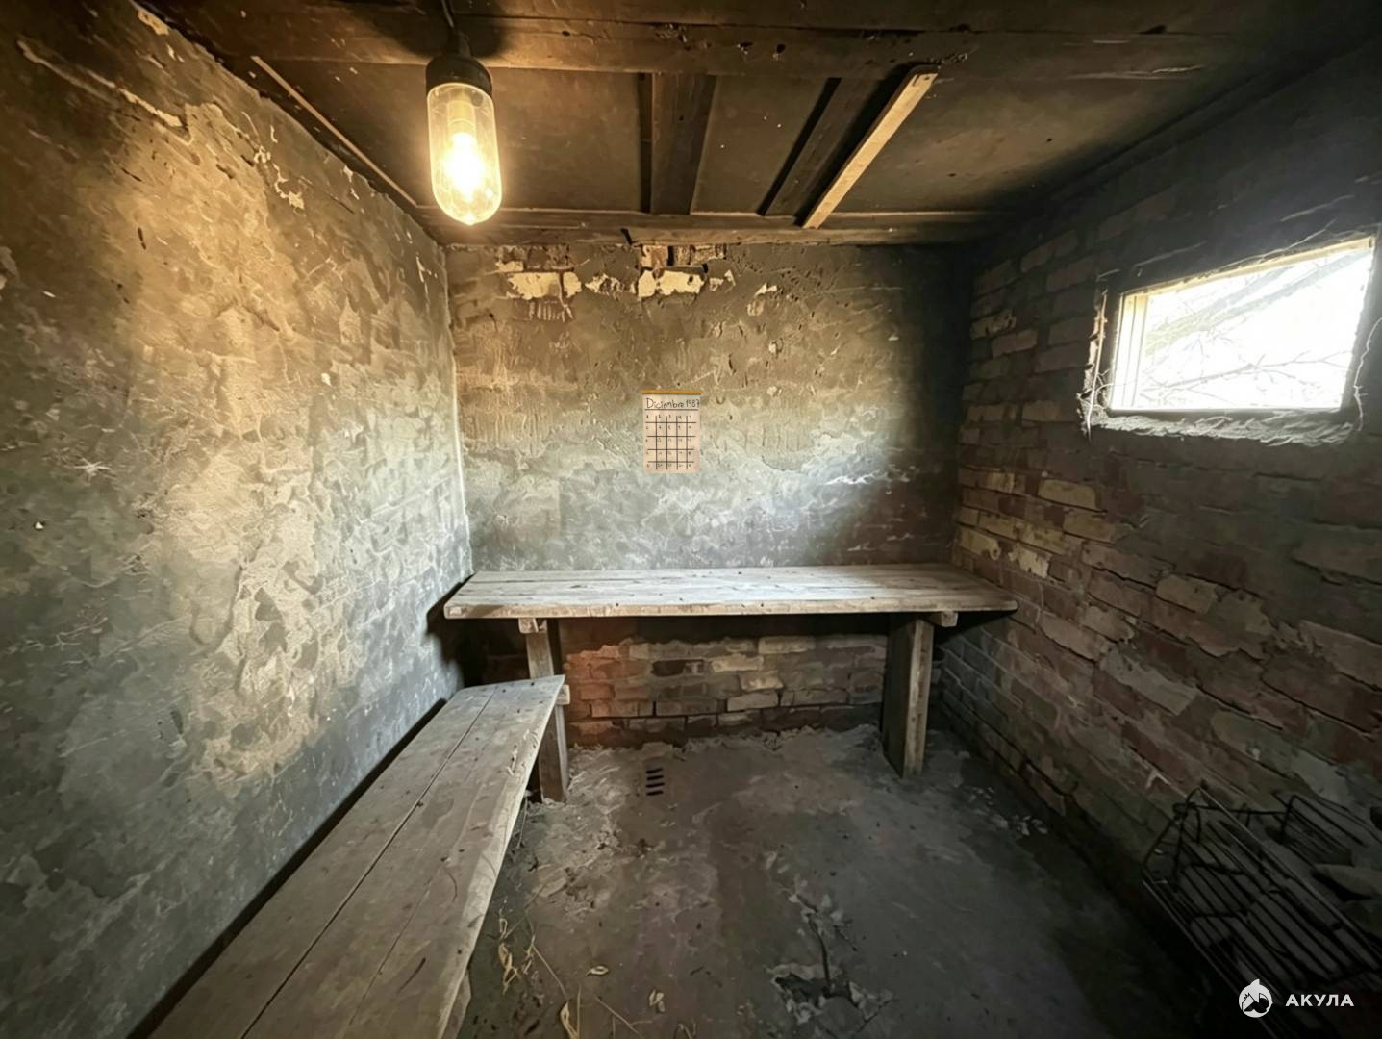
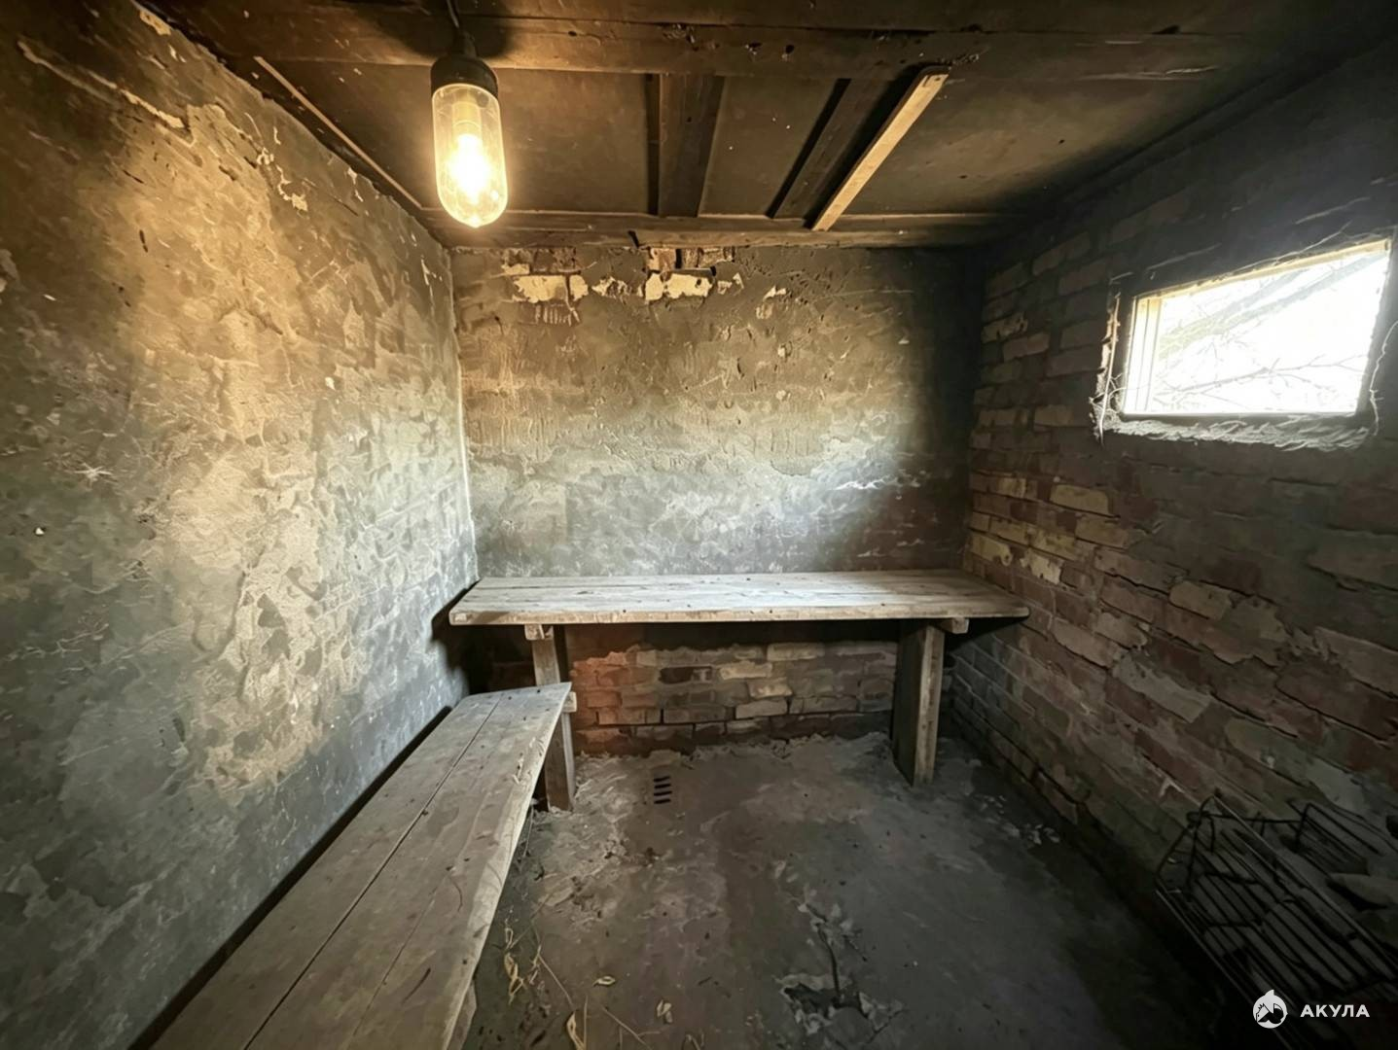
- calendar (671, 422)
